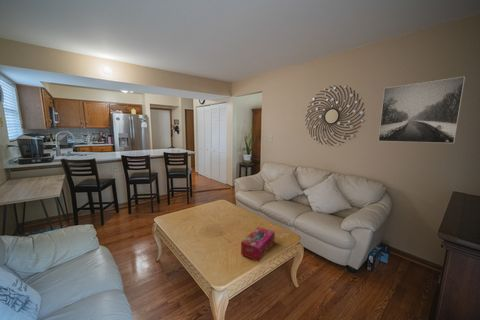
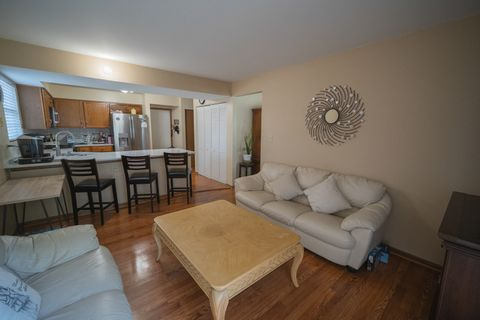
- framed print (416, 113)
- tissue box (258, 242)
